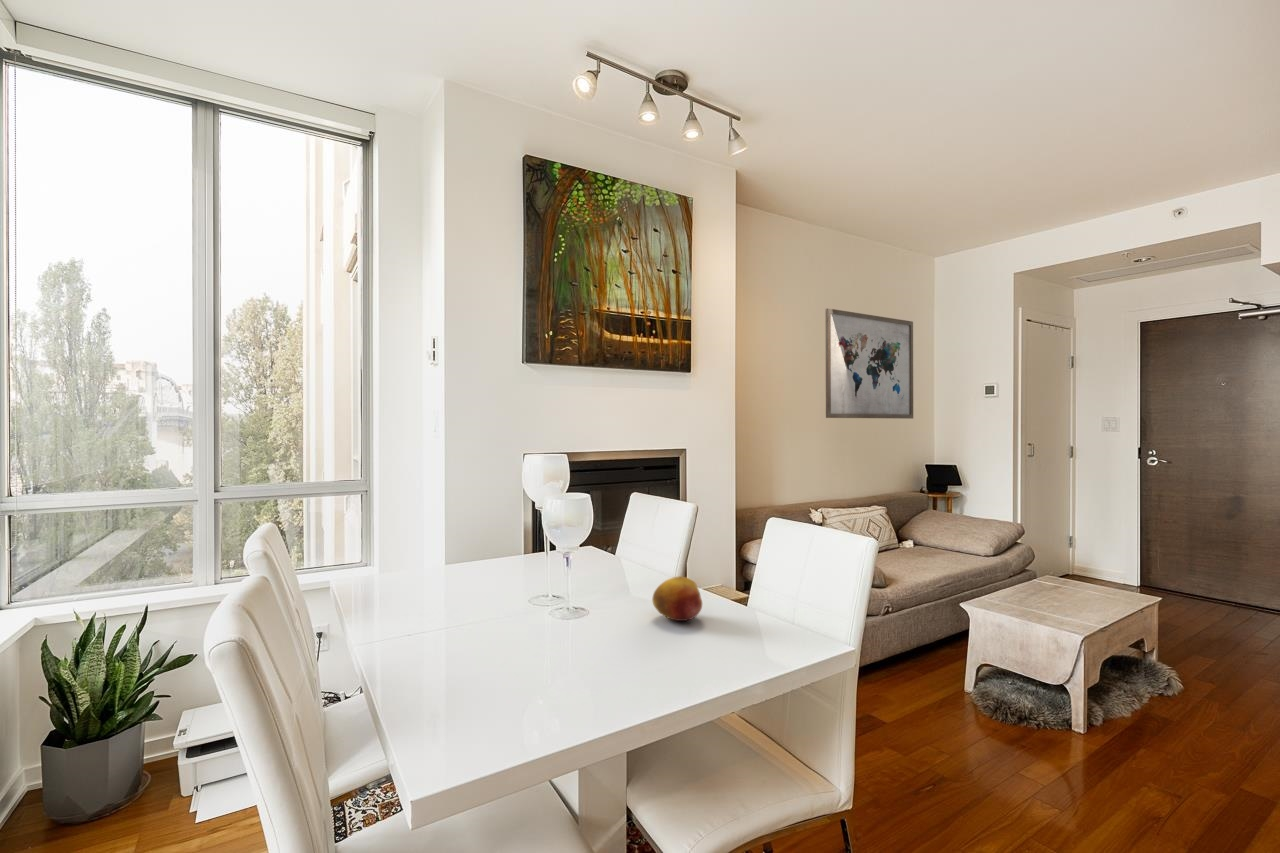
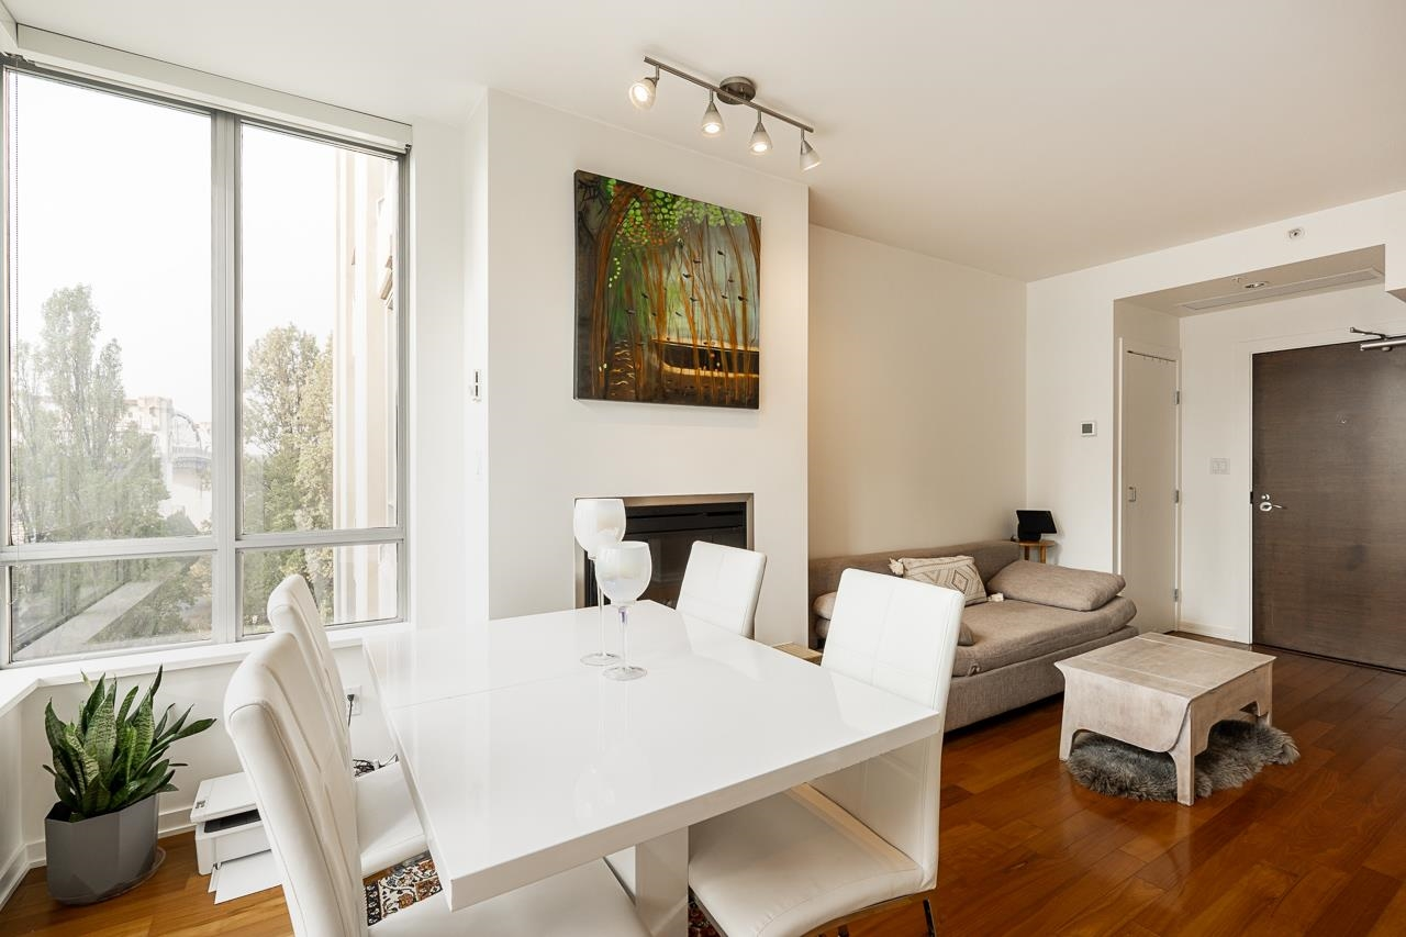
- fruit (678, 597)
- wall art (872, 366)
